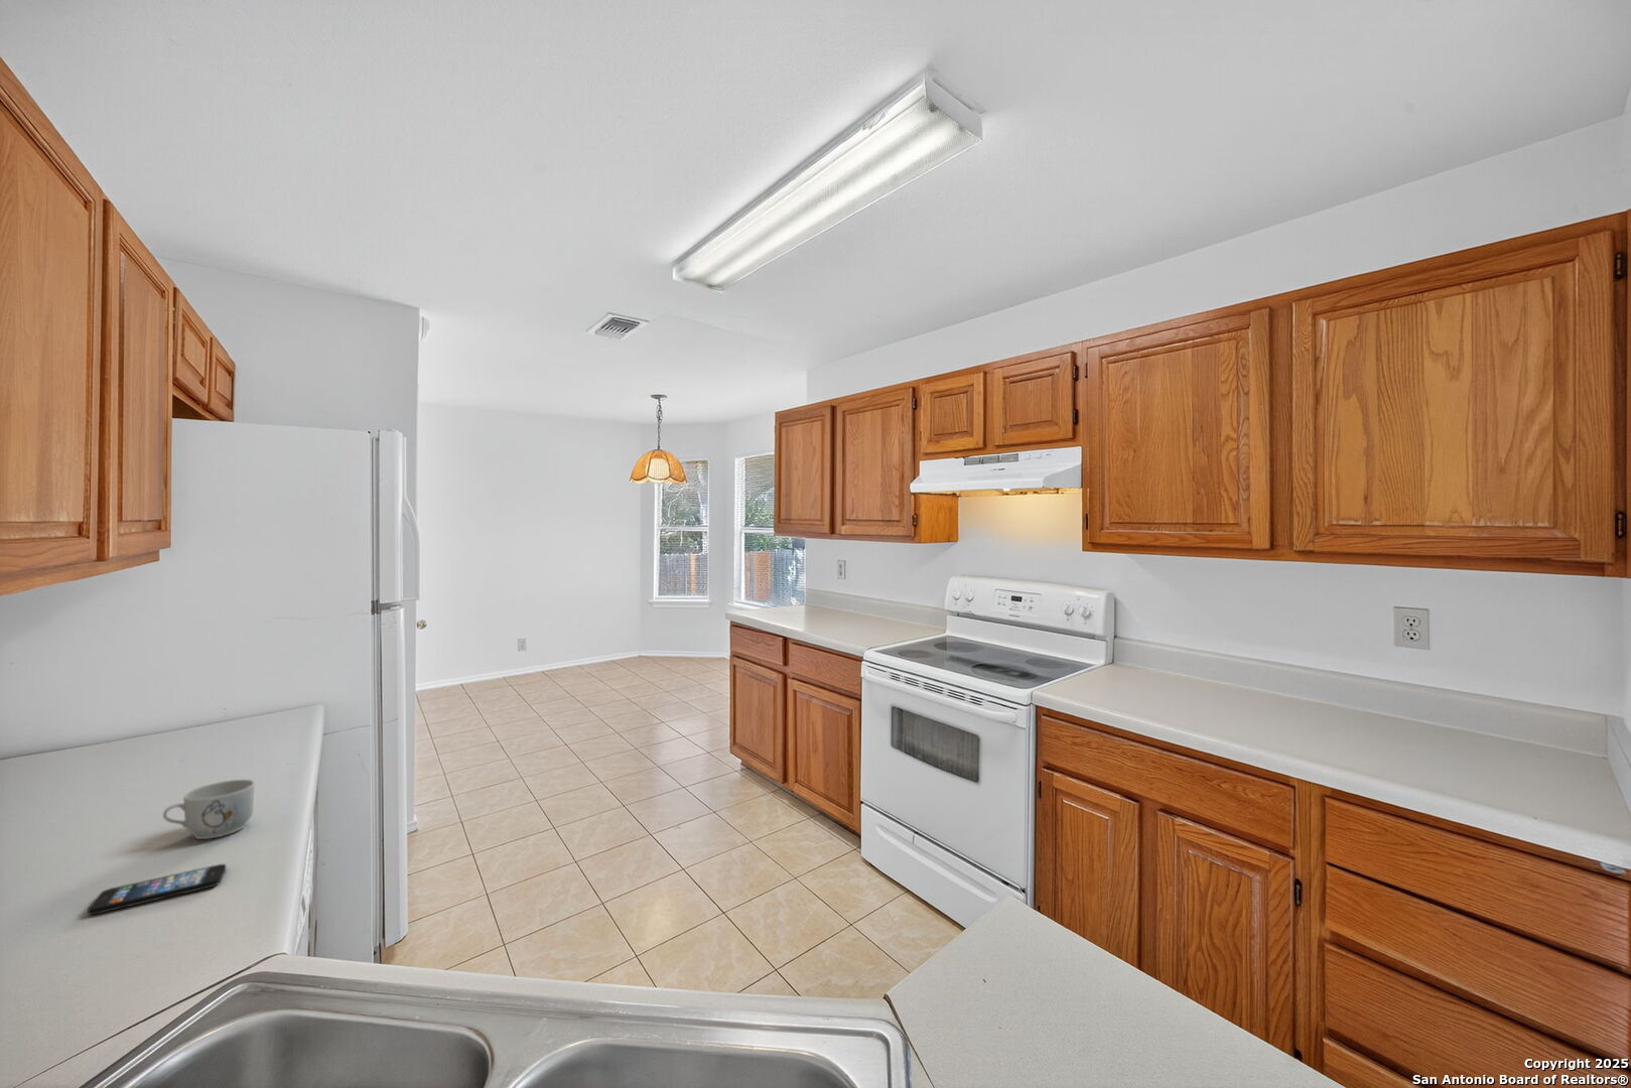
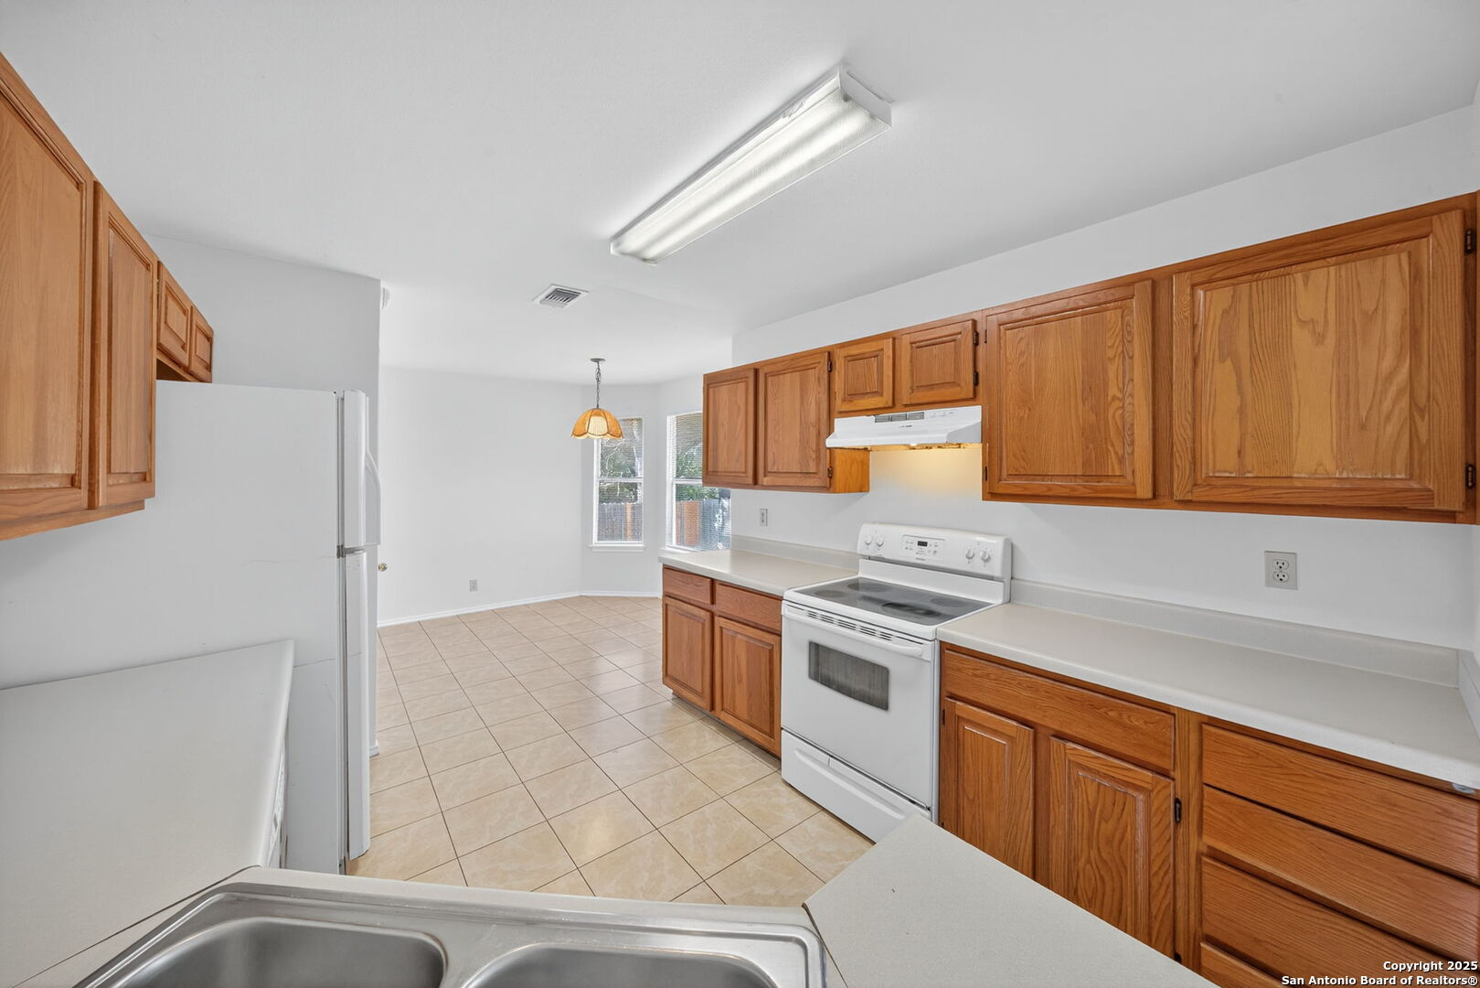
- smartphone (162, 888)
- mug (210, 812)
